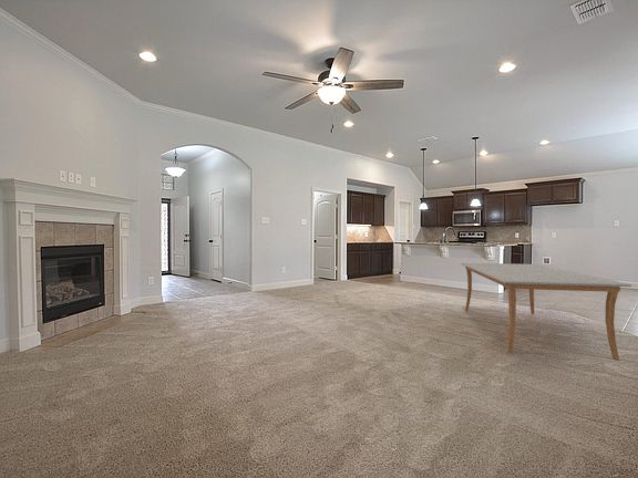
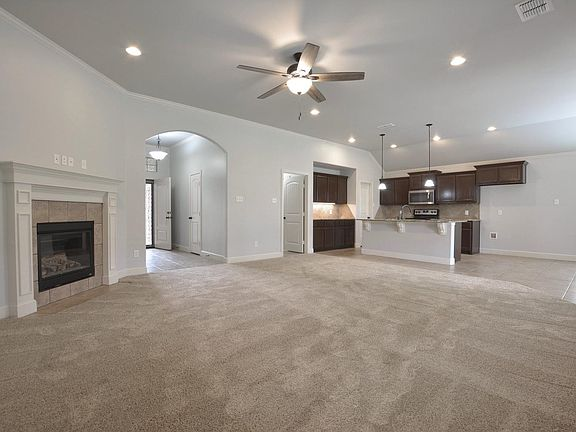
- dining table (529, 300)
